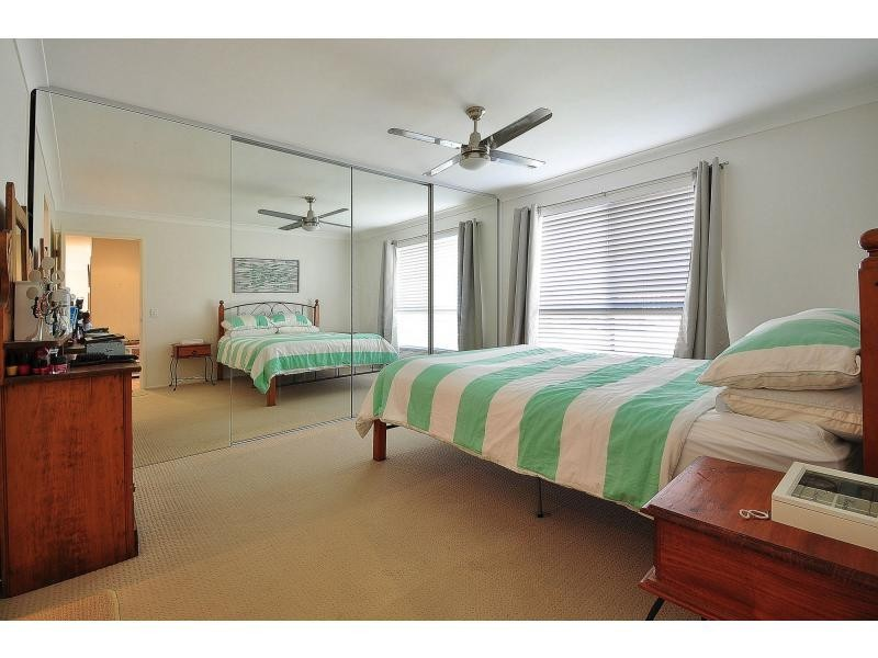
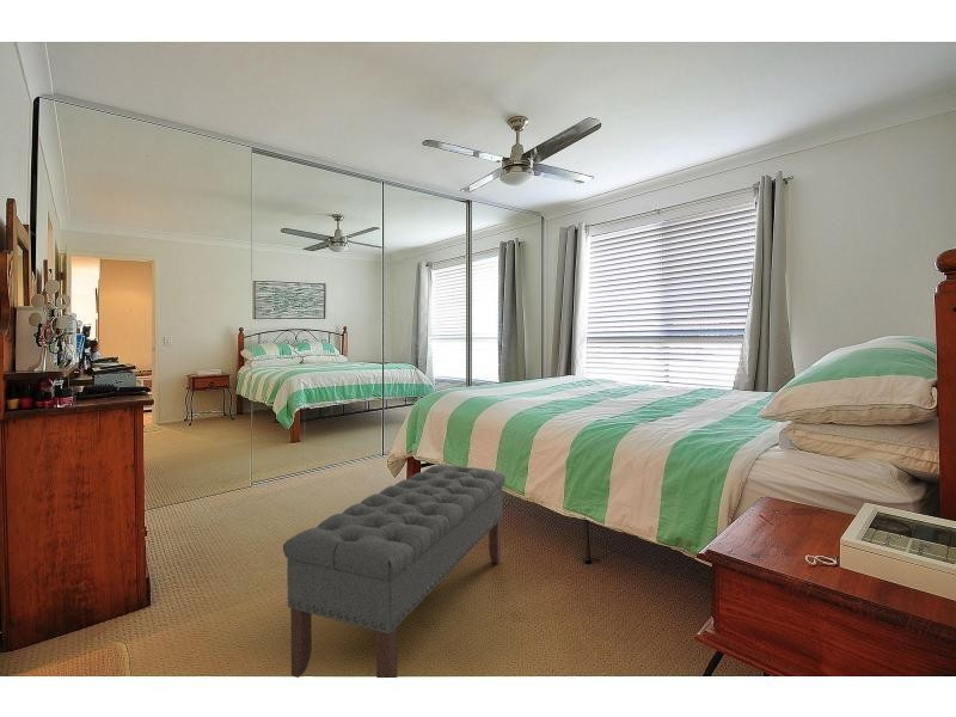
+ bench (417, 551)
